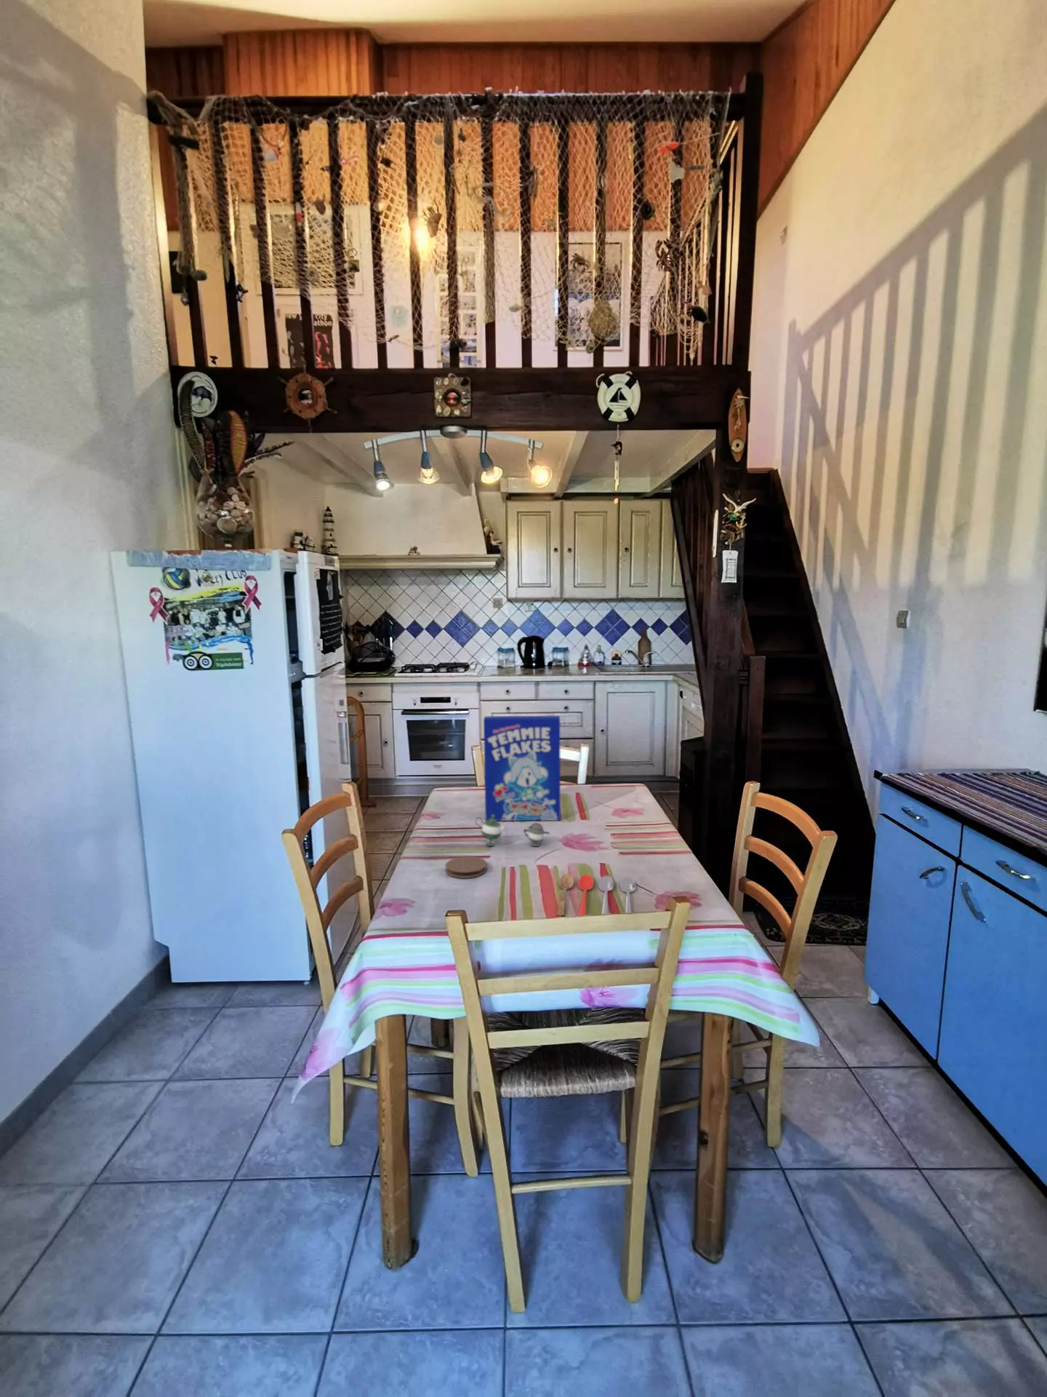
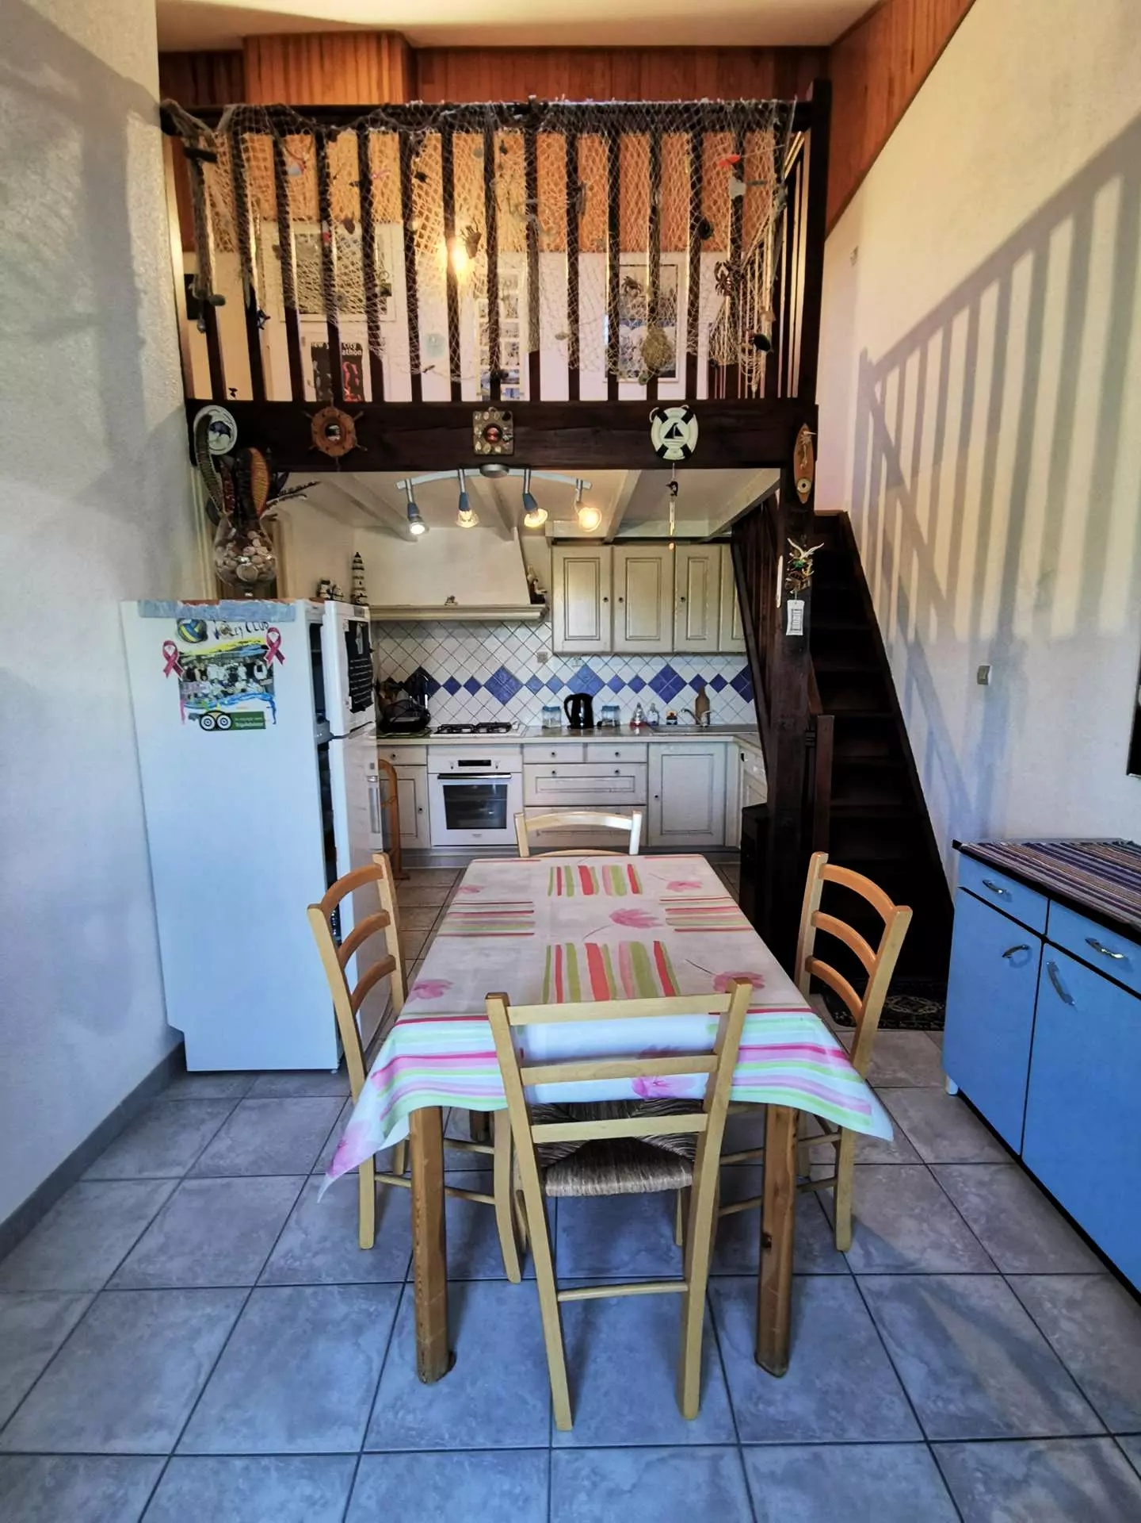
- cereal box (522, 767)
- coaster (466, 867)
- teapot (504, 828)
- cooking utensil (600, 889)
